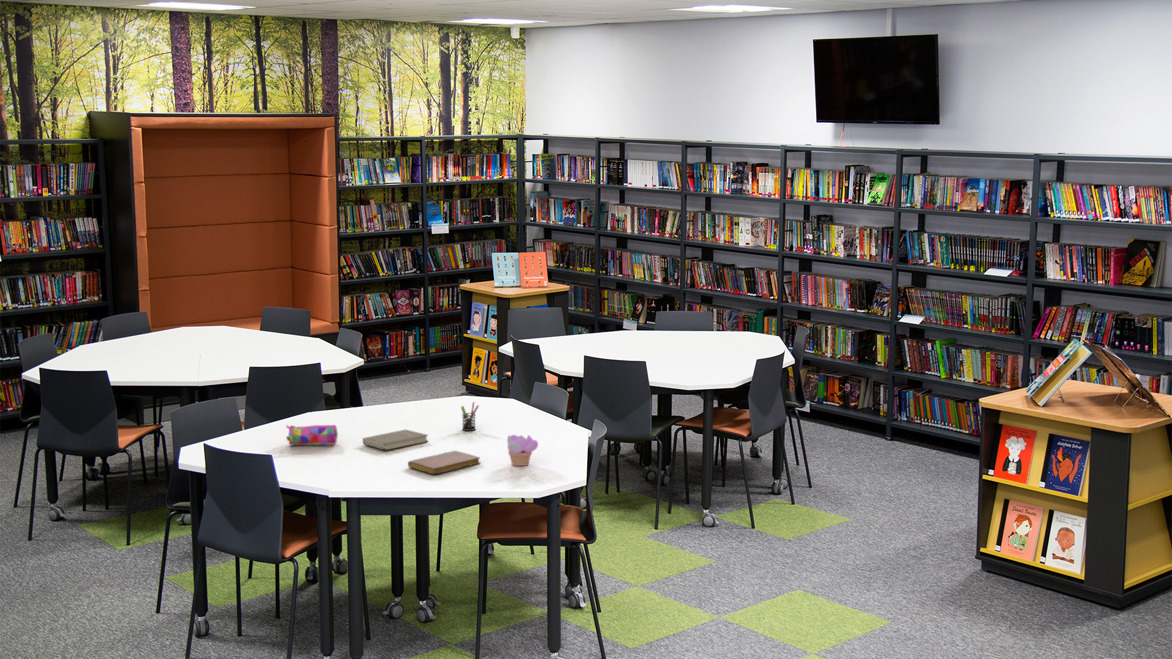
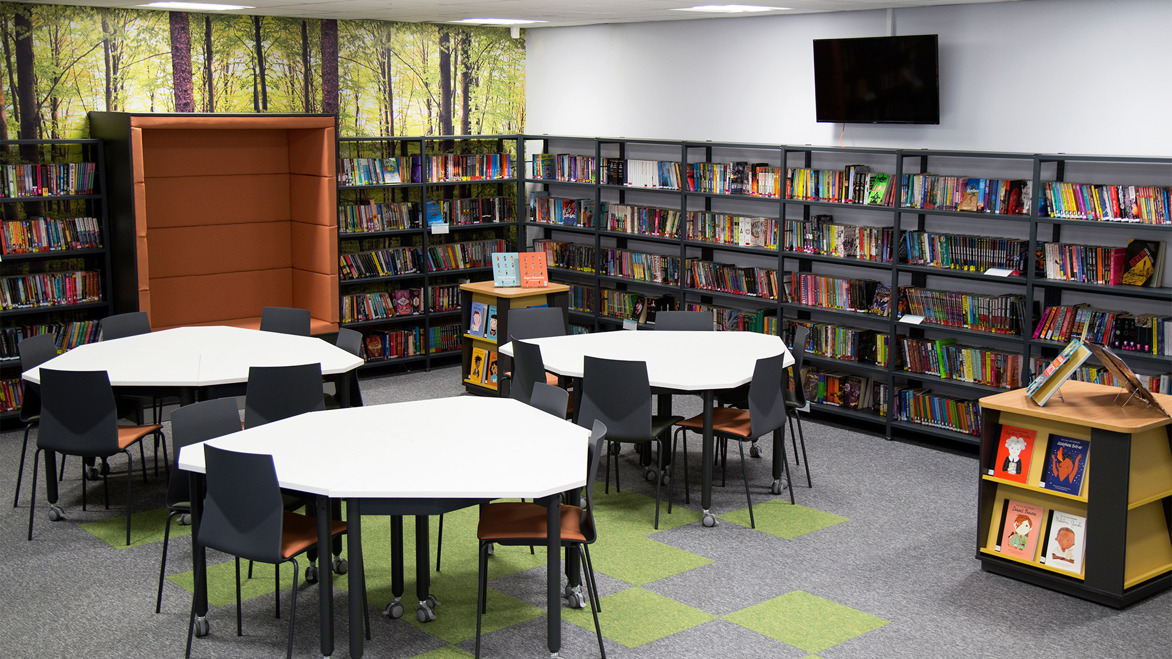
- pen holder (468, 415)
- succulent plant (520, 450)
- book (395, 439)
- pencil case (312, 434)
- notebook (444, 462)
